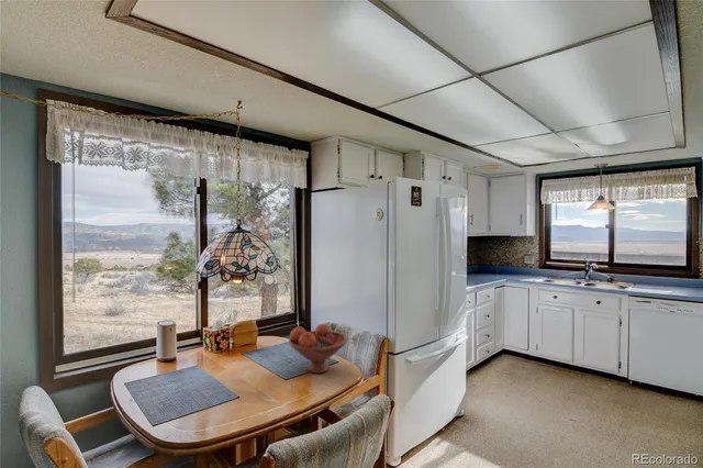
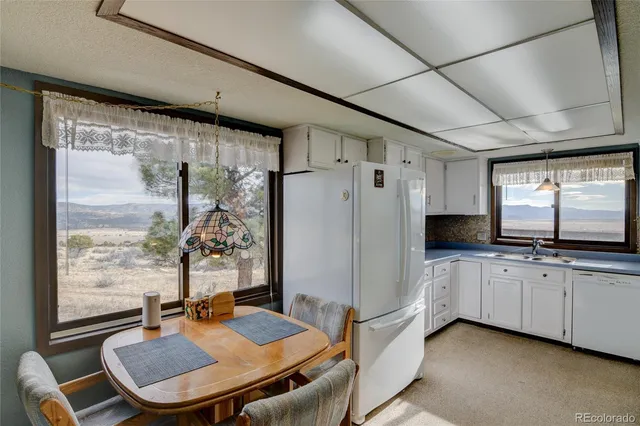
- fruit bowl (317, 347)
